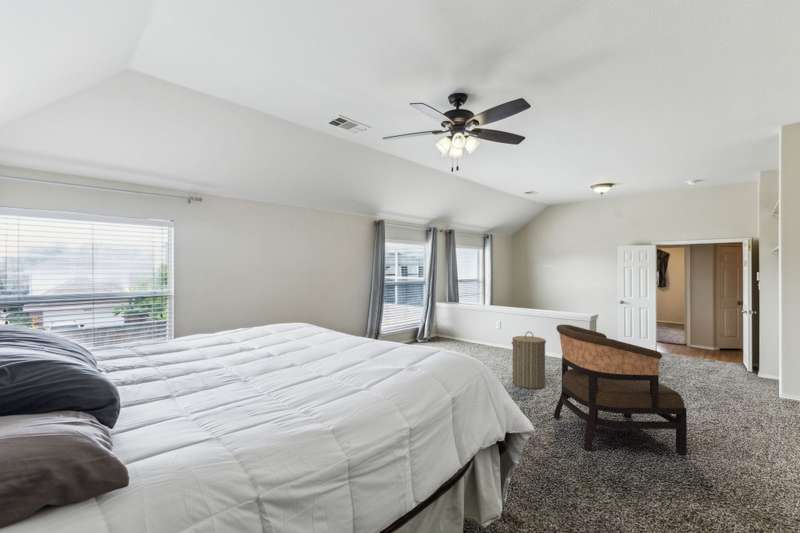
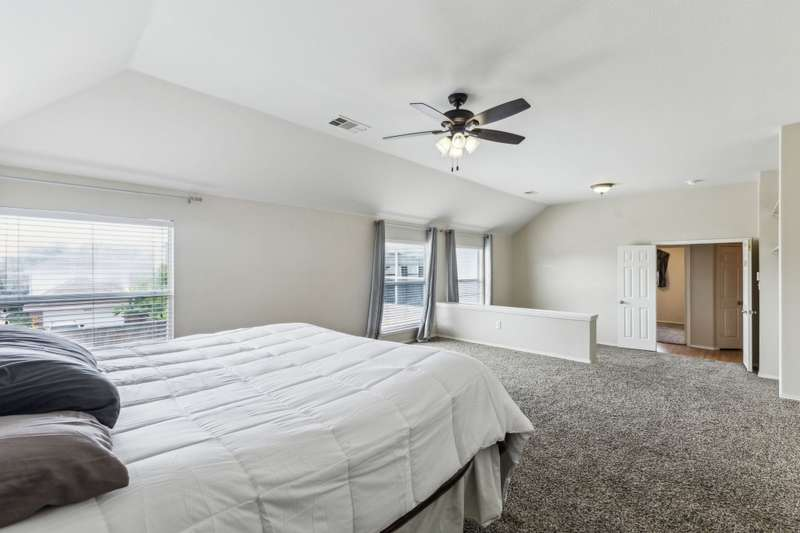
- laundry hamper (528, 357)
- armchair (608, 380)
